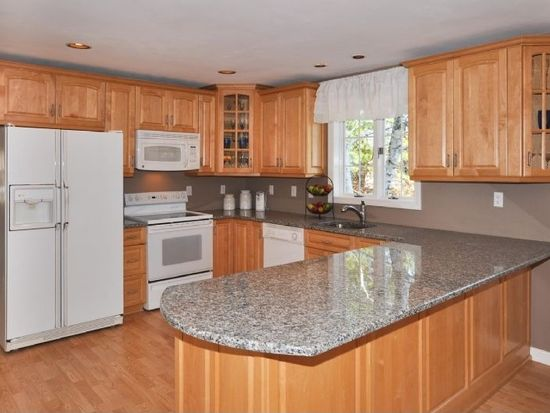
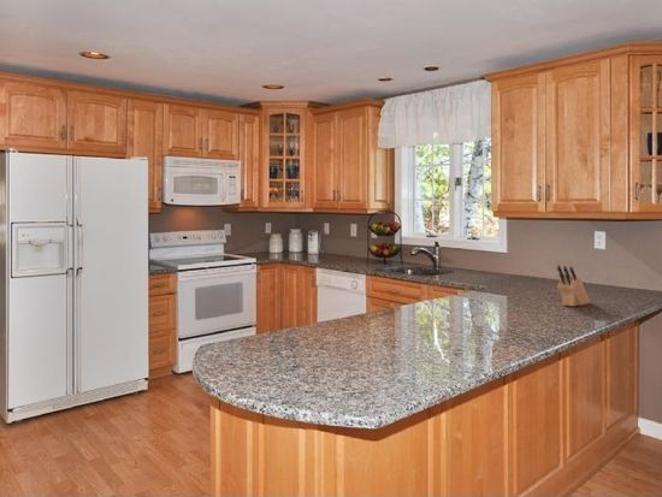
+ knife block (572, 284)
